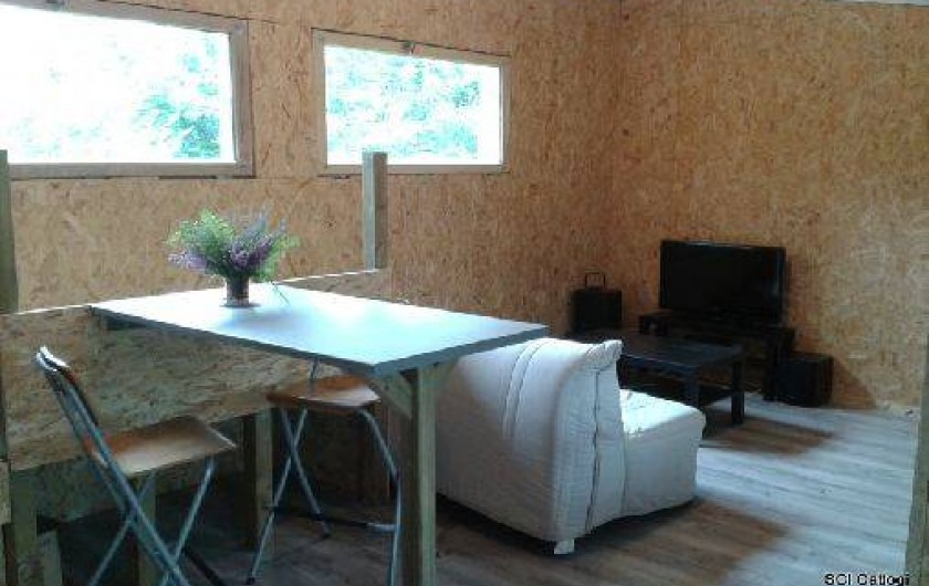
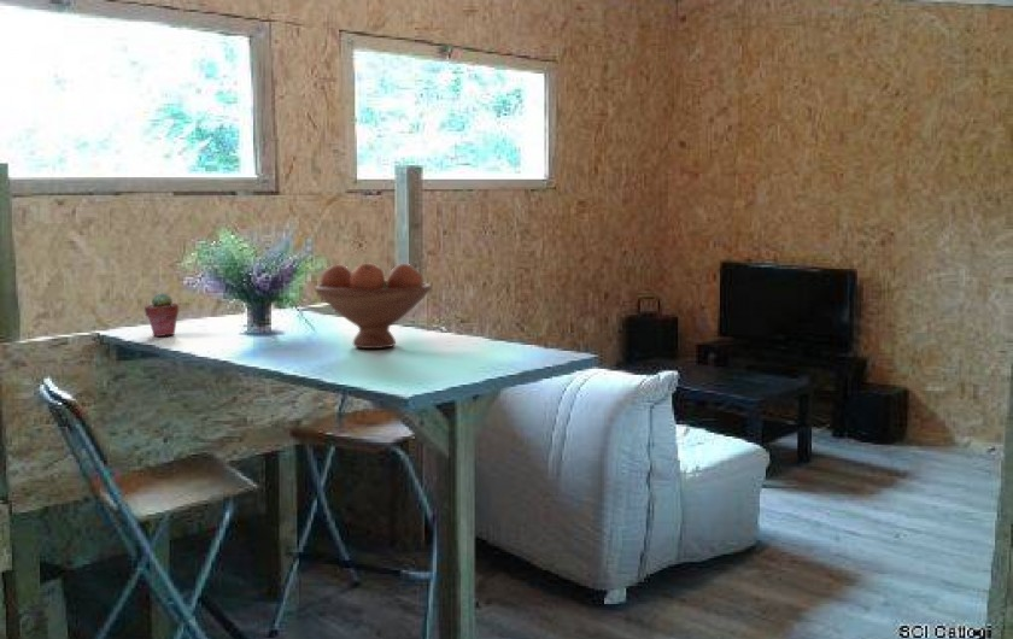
+ fruit bowl (373, 304)
+ potted succulent (162, 313)
